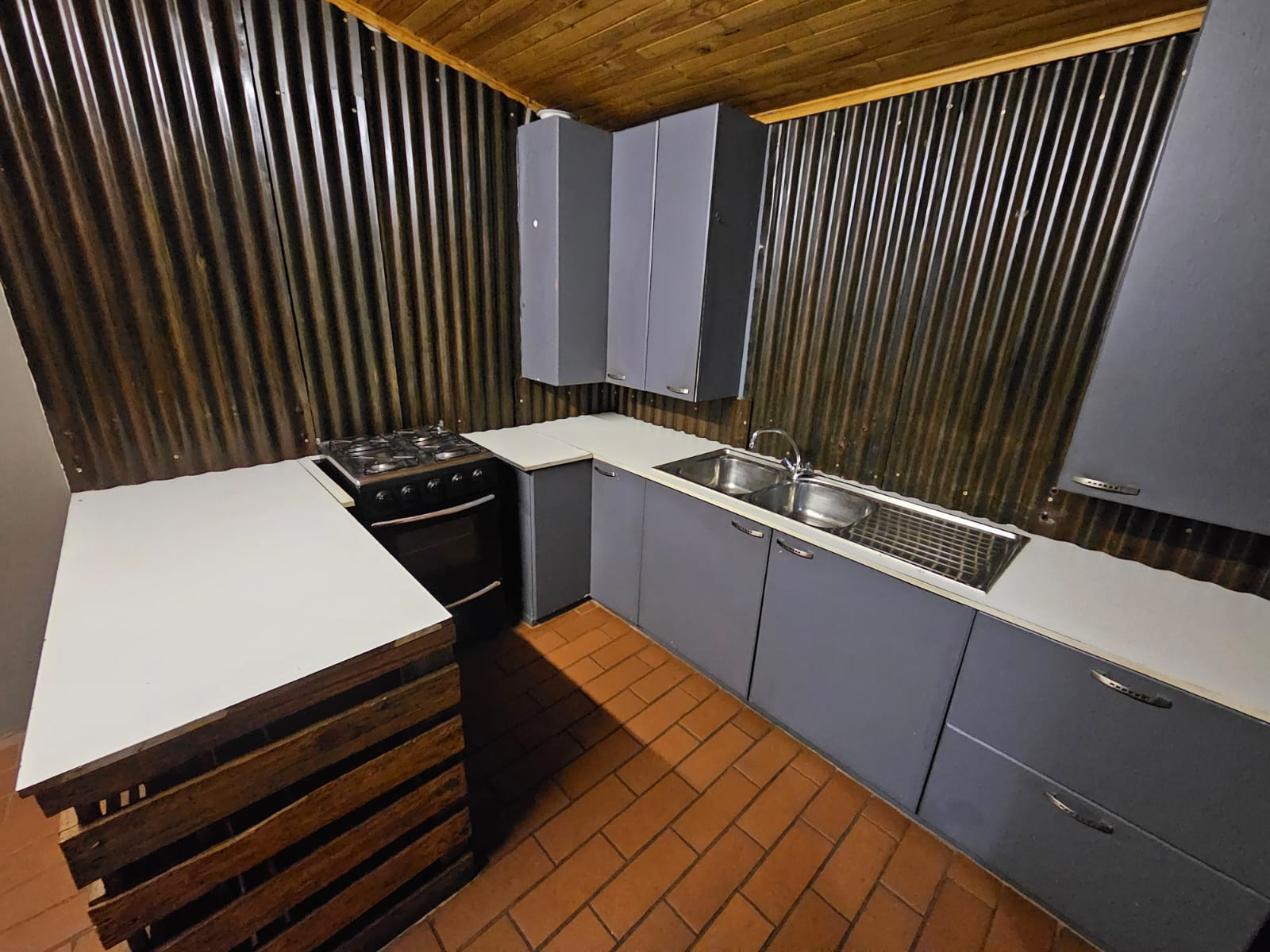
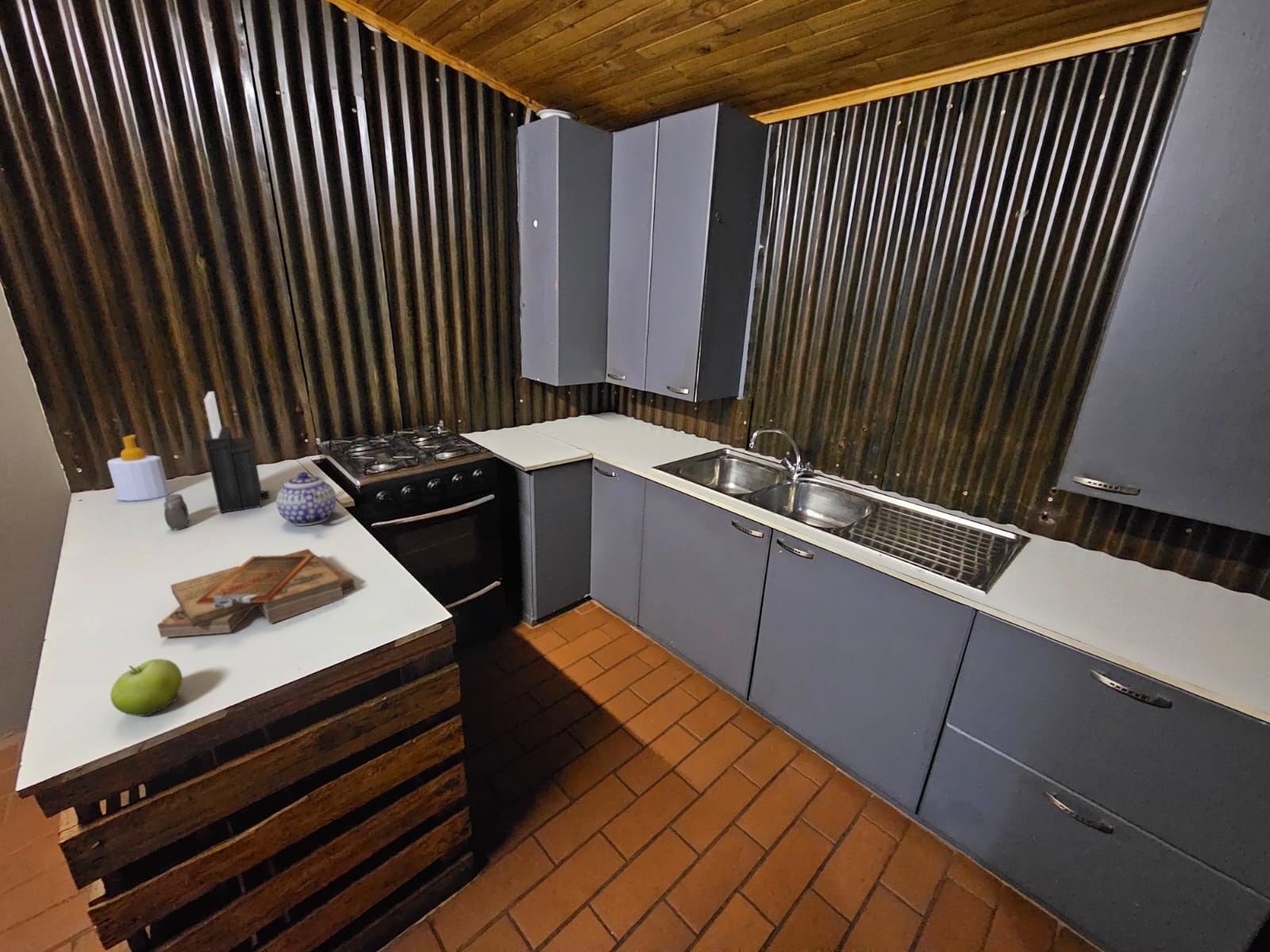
+ fruit (148, 685)
+ soap bottle (137, 467)
+ teapot (306, 496)
+ salt and pepper shaker (175, 511)
+ clipboard (267, 582)
+ knife block (236, 449)
